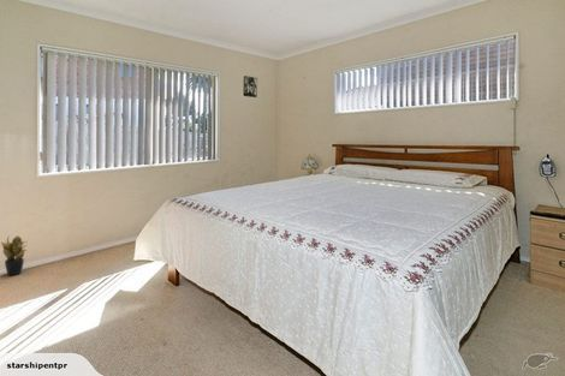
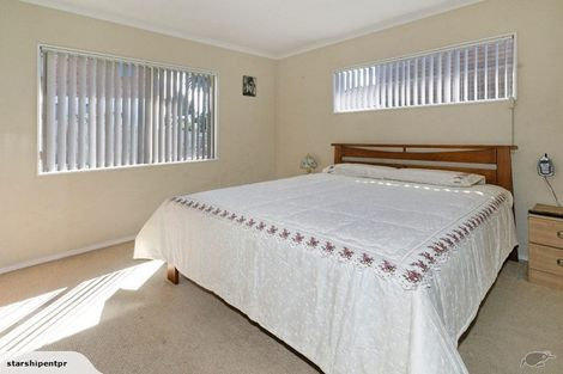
- potted plant (16, 252)
